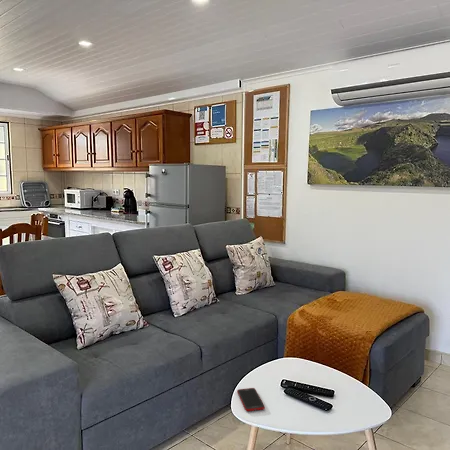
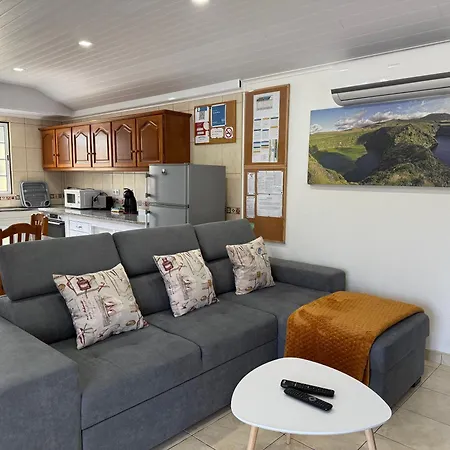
- cell phone (250, 399)
